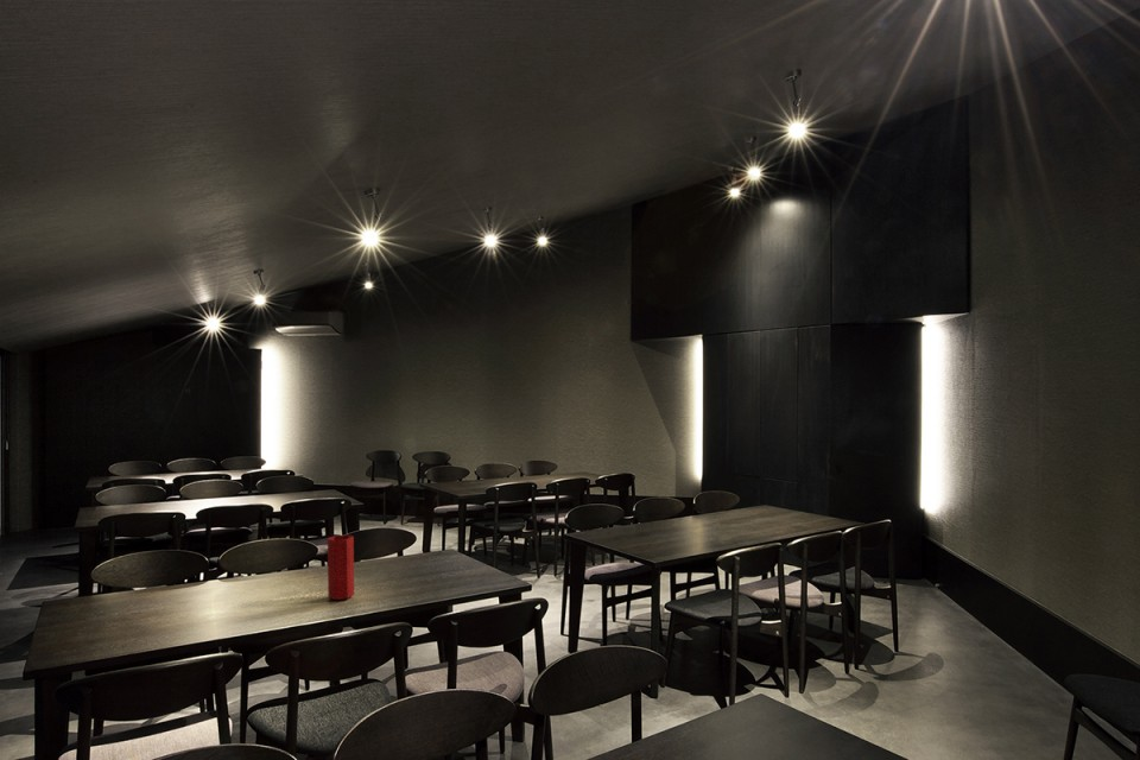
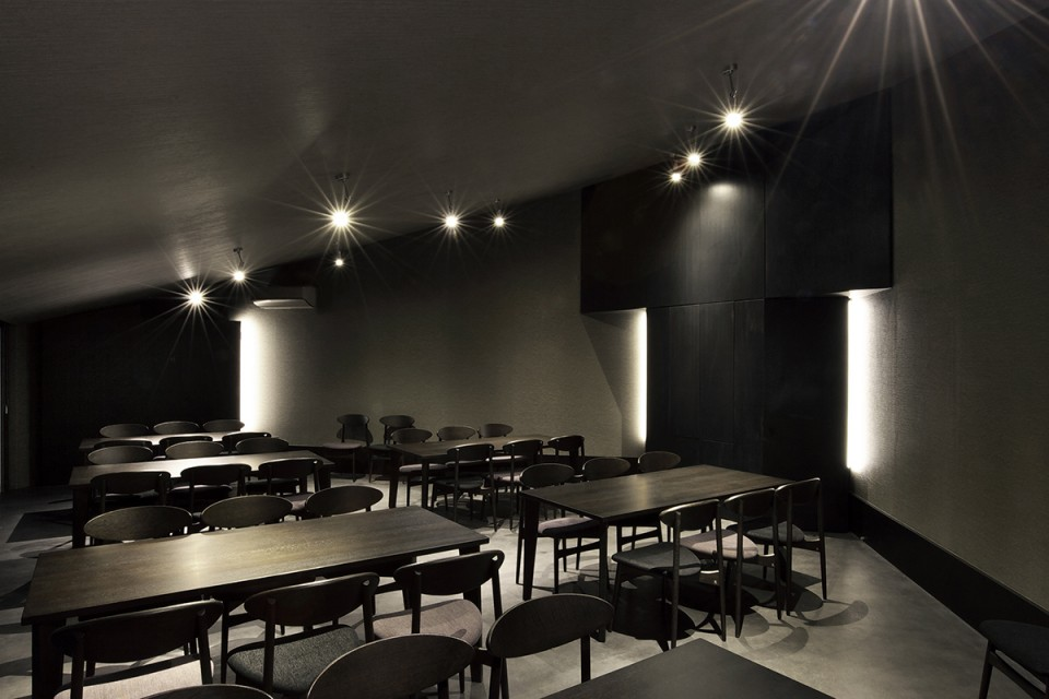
- vase (341, 566)
